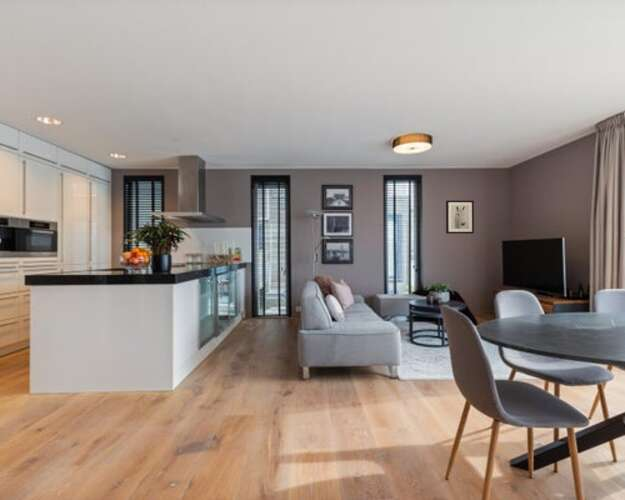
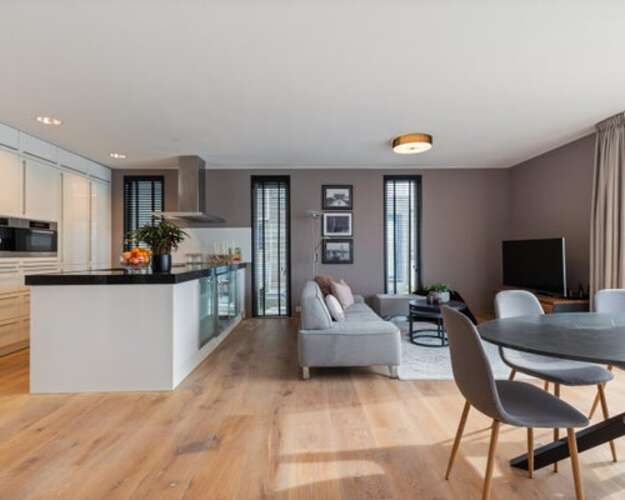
- wall art (459, 217)
